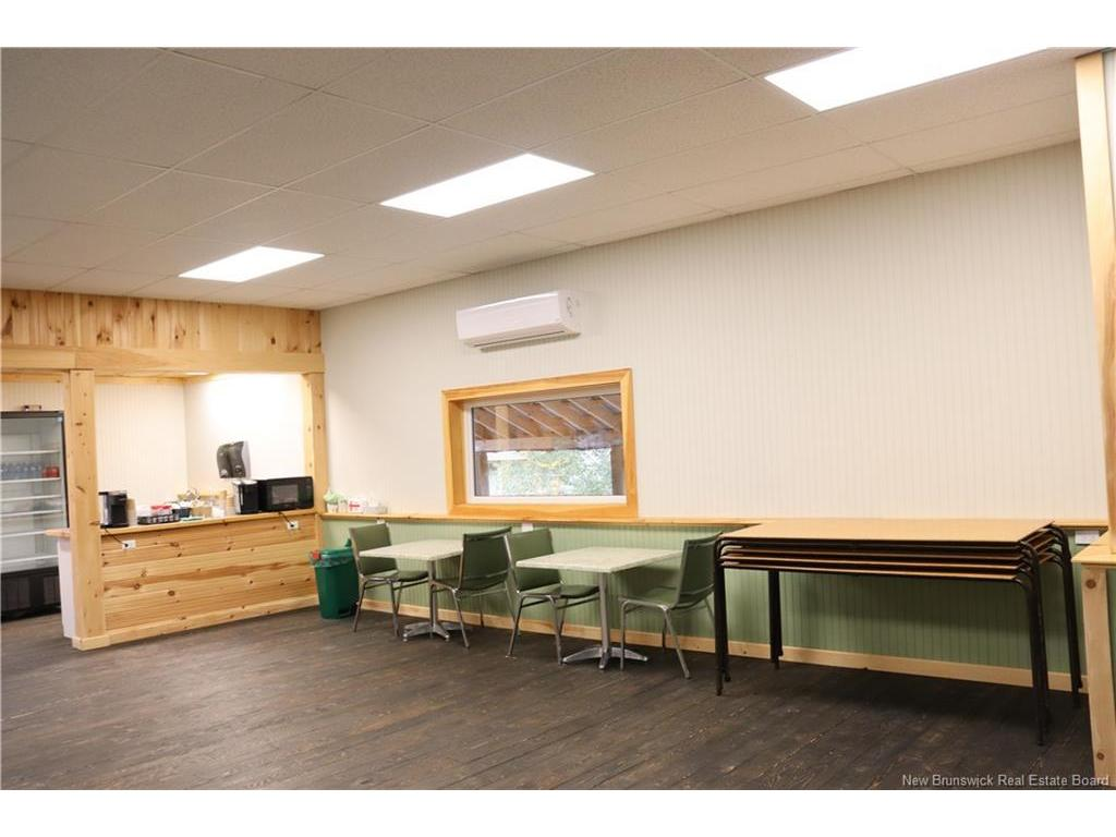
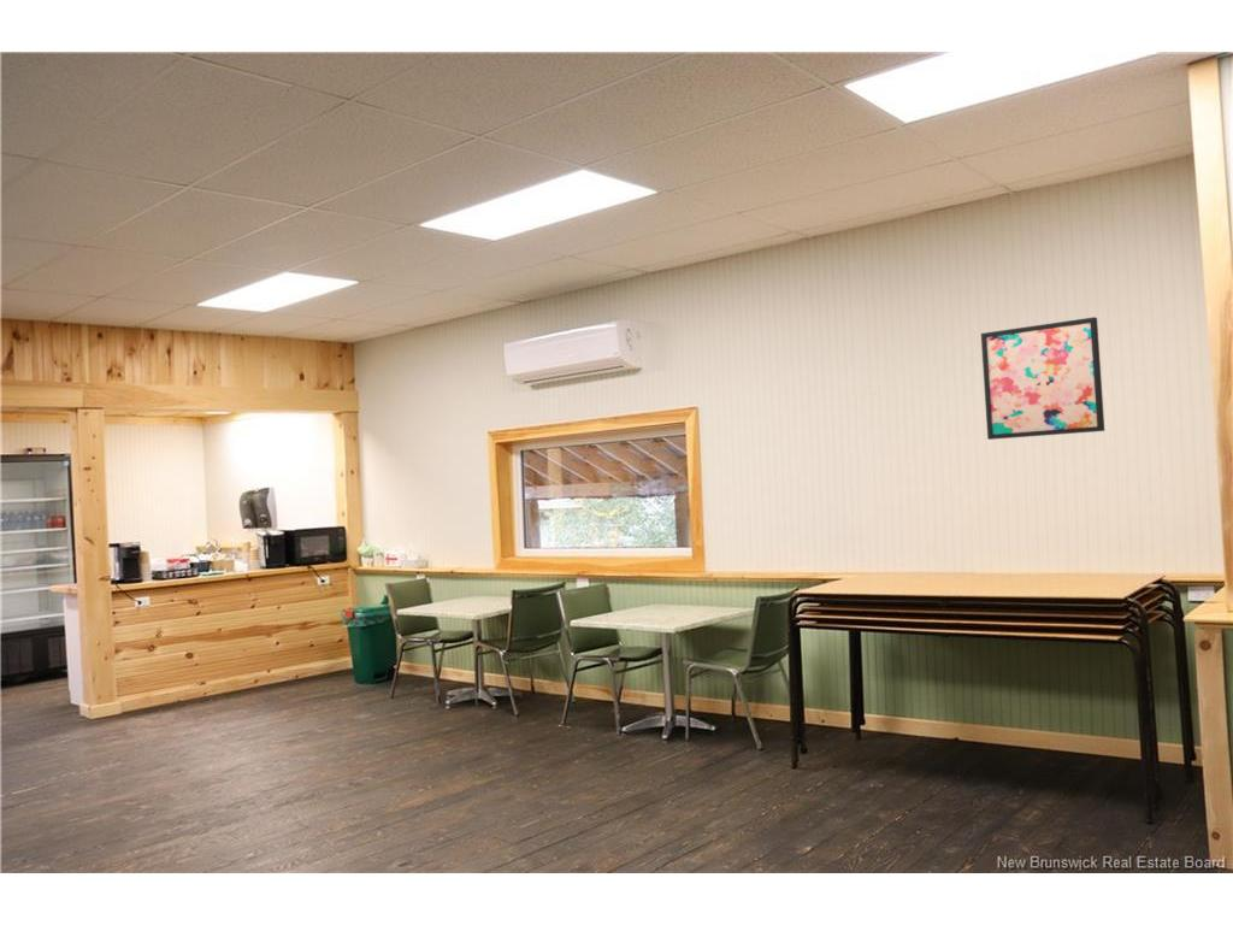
+ wall art (1040, 379)
